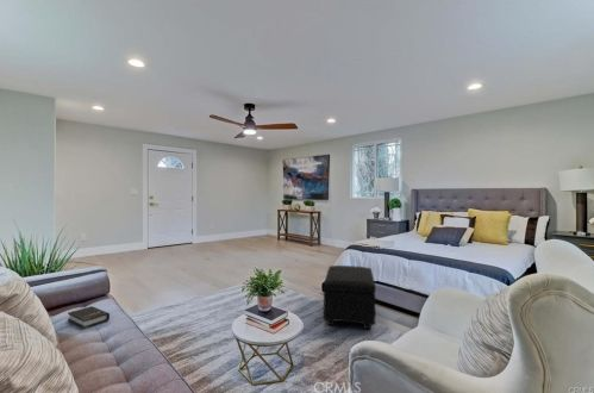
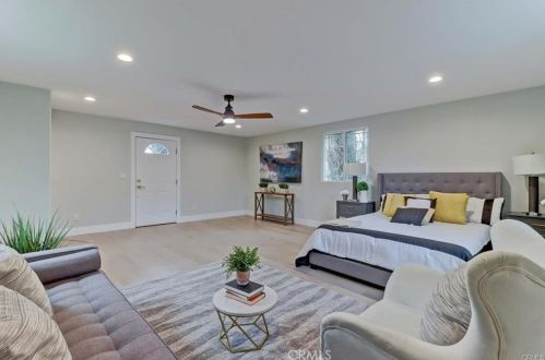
- hardback book (88, 316)
- footstool (349, 293)
